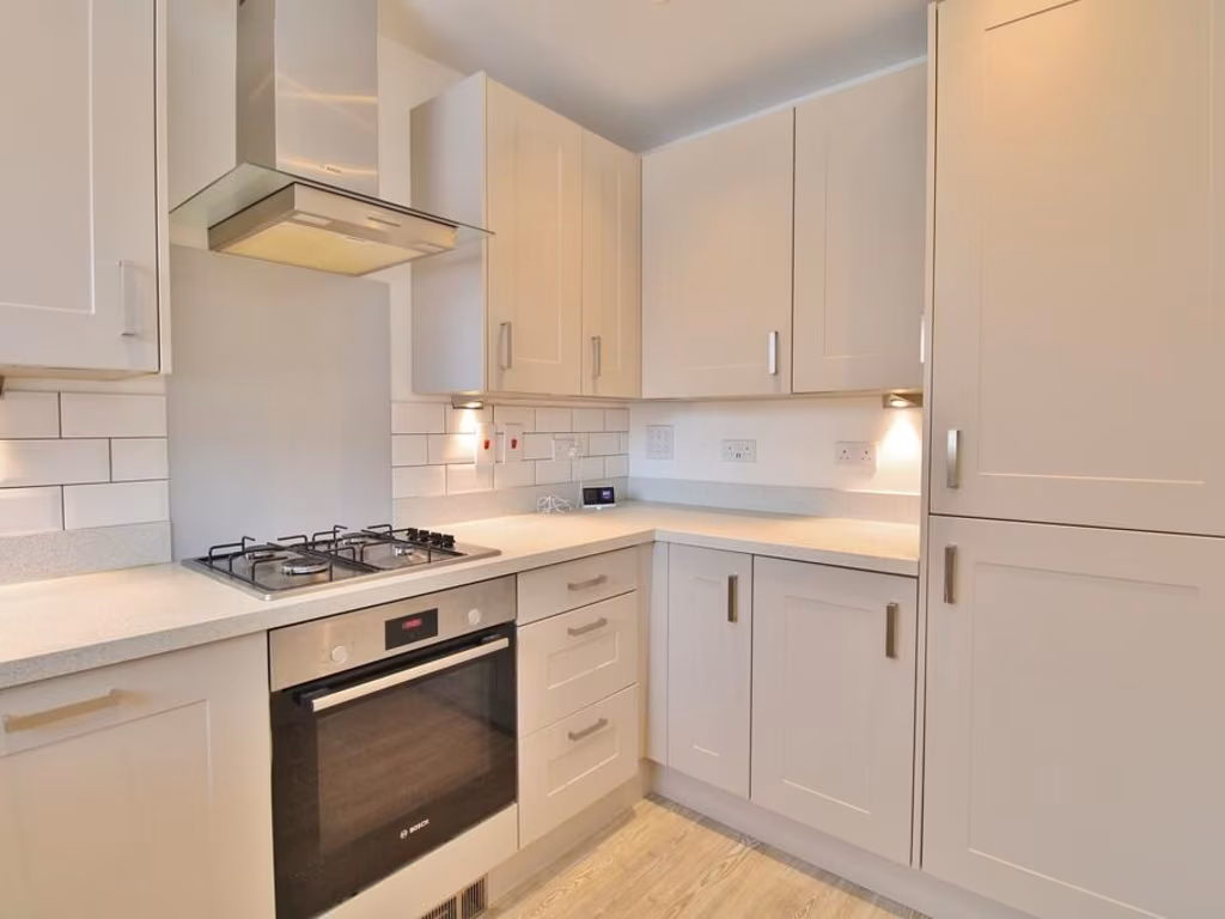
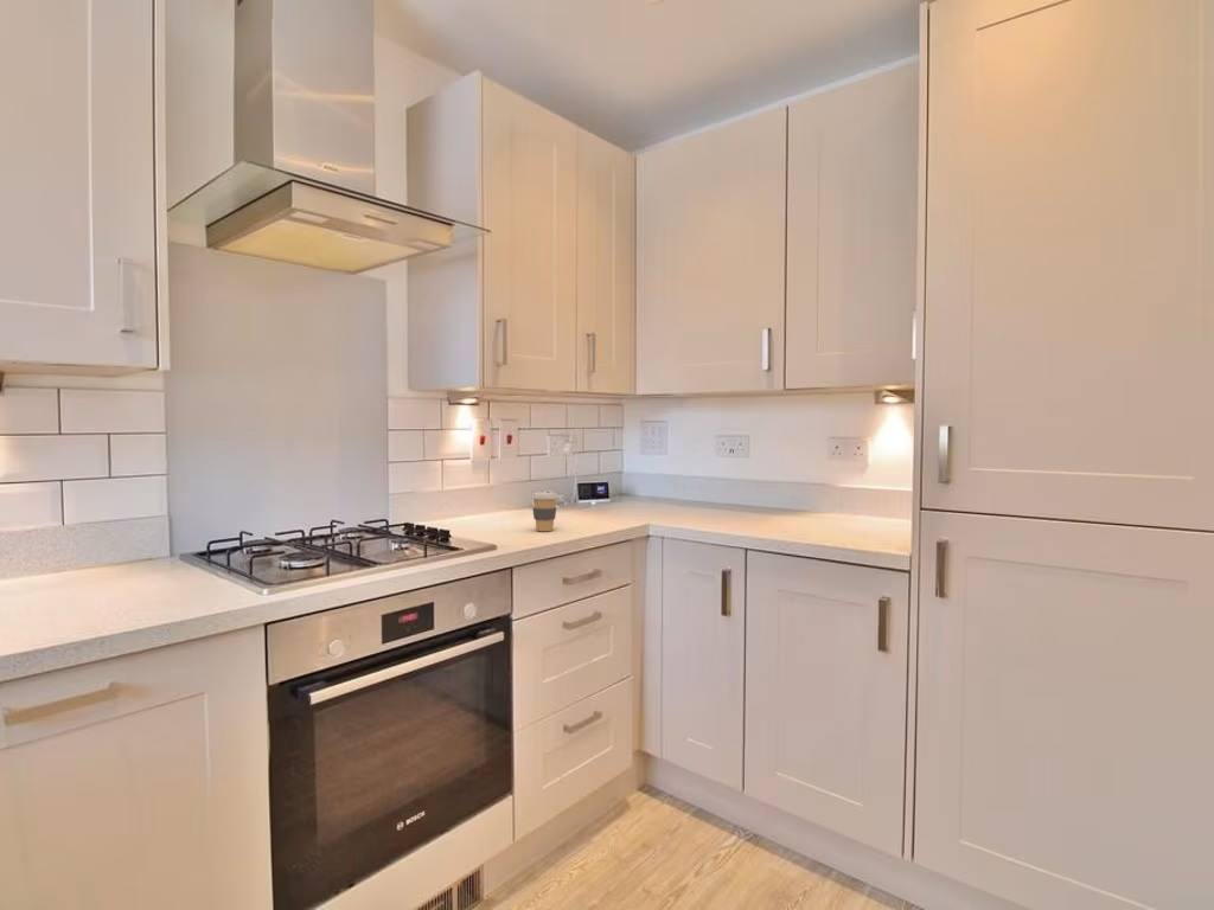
+ coffee cup (544, 512)
